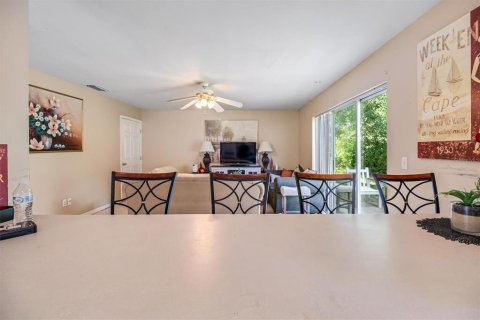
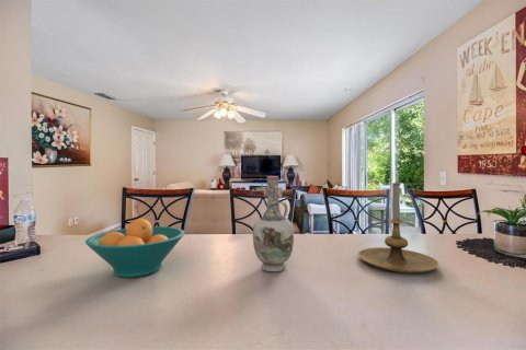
+ fruit bowl (138, 244)
+ vase (273, 222)
+ candle holder (396, 222)
